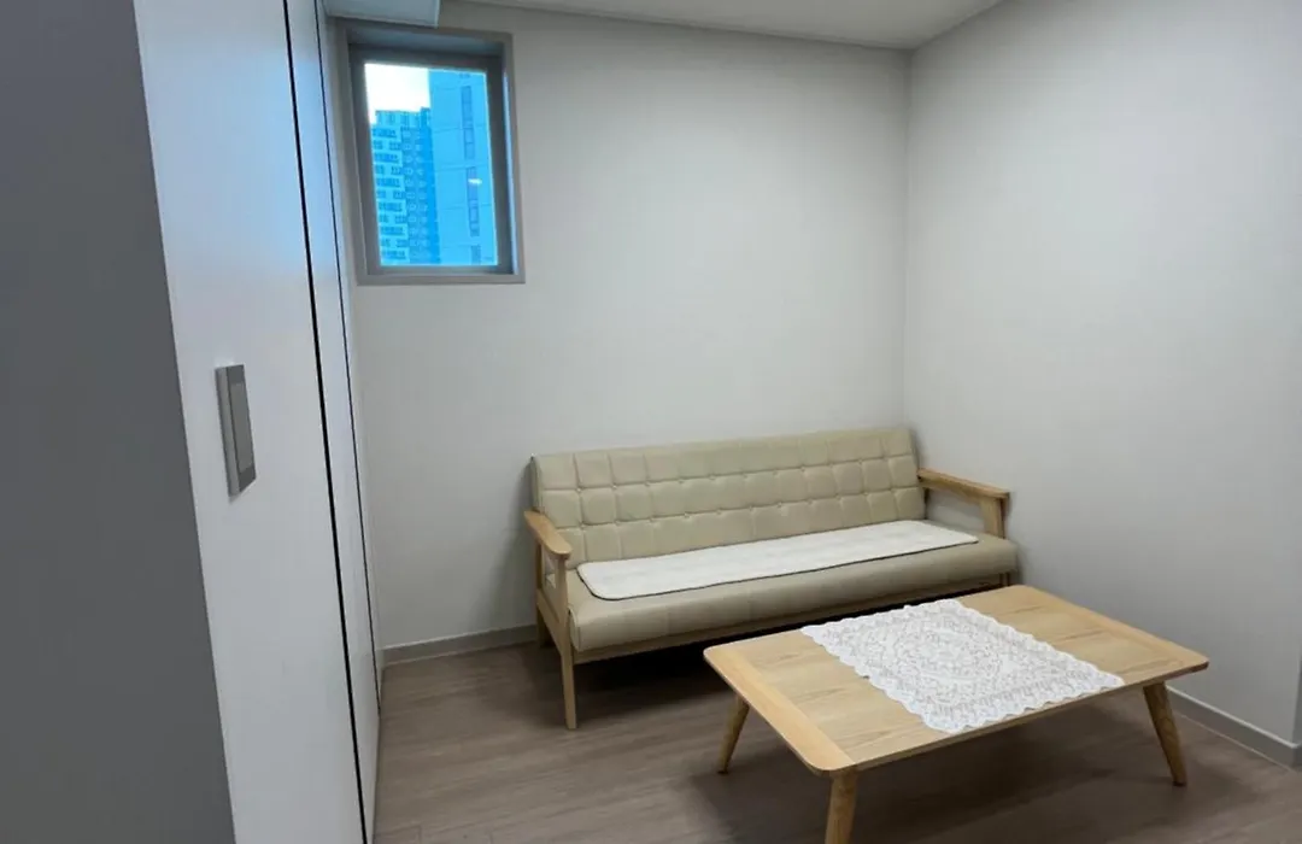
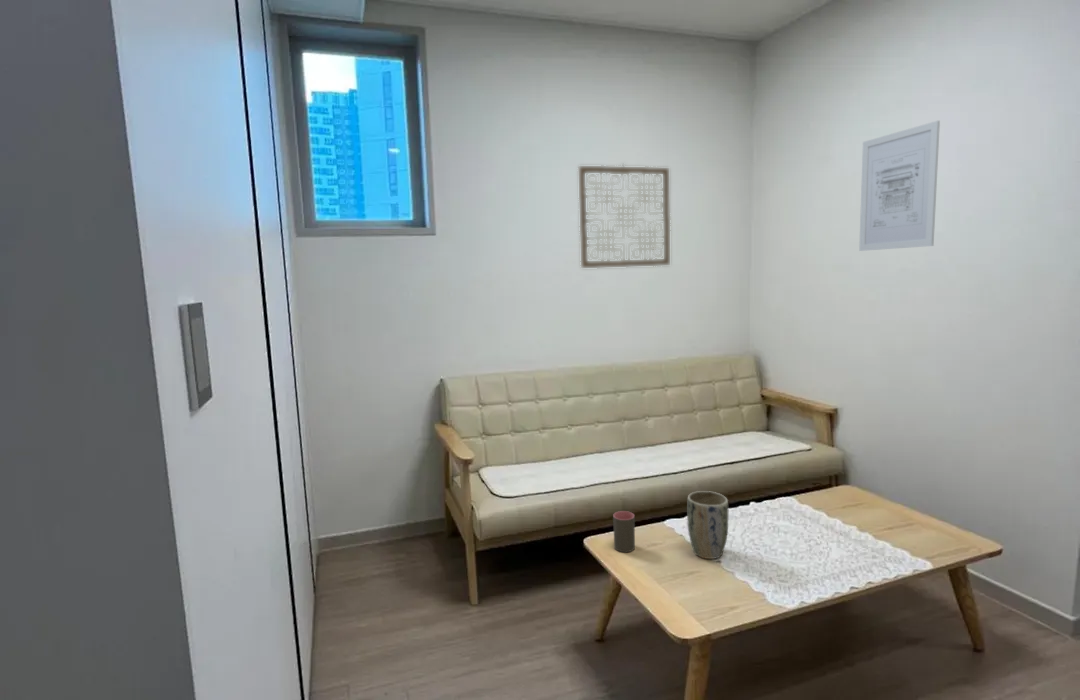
+ plant pot (707, 525)
+ wall art (896, 191)
+ cup (624, 531)
+ wall art (625, 214)
